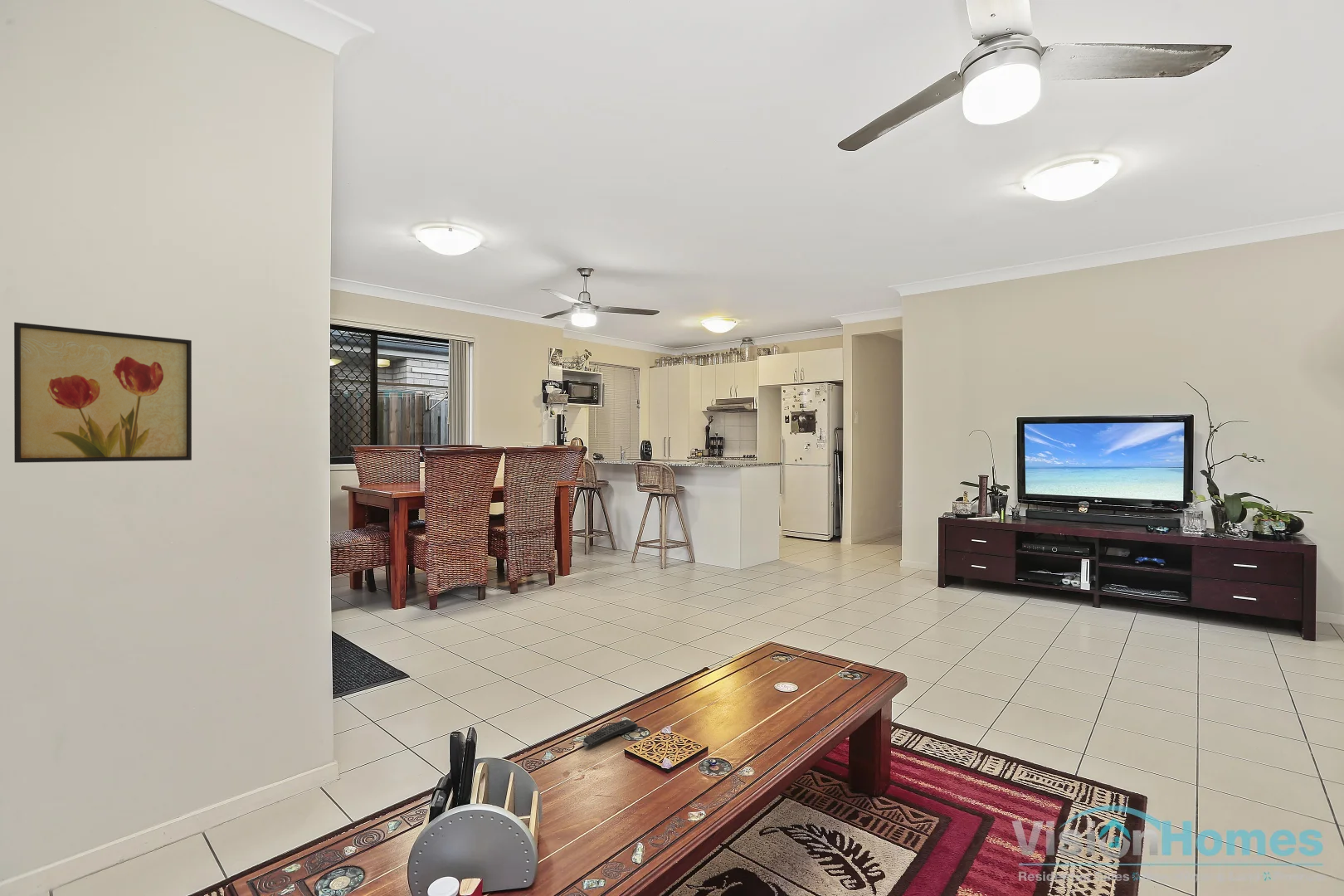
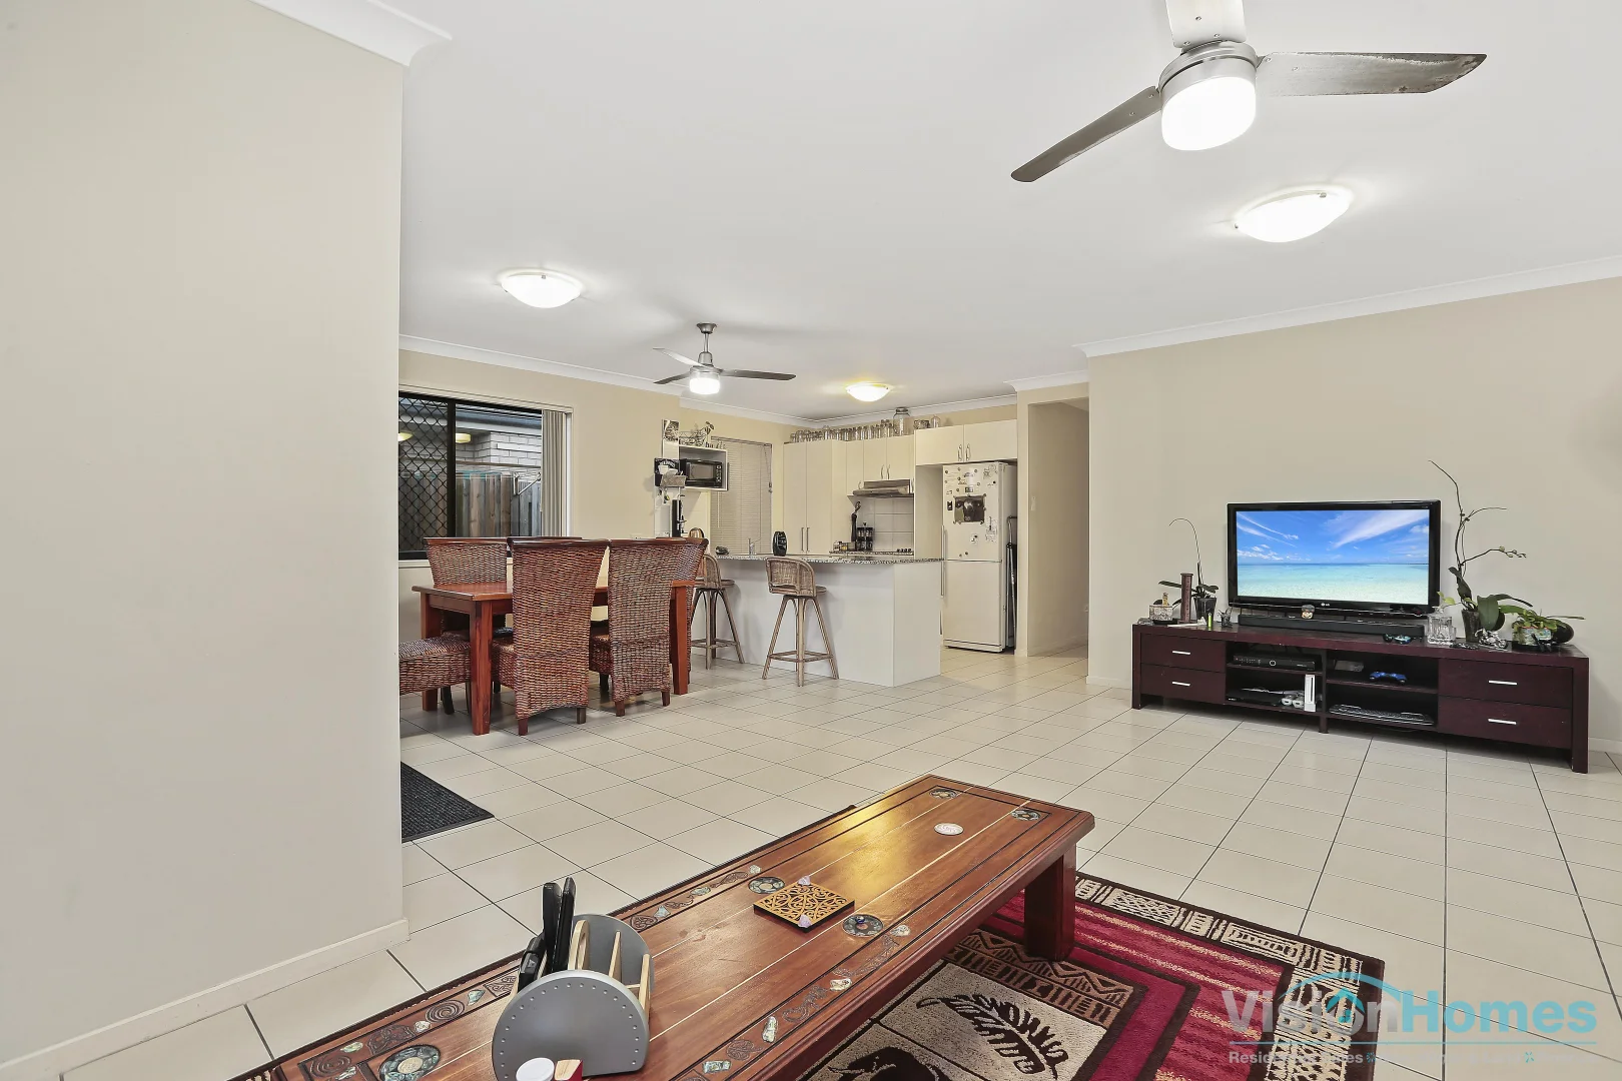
- remote control (609, 733)
- wall art (109, 397)
